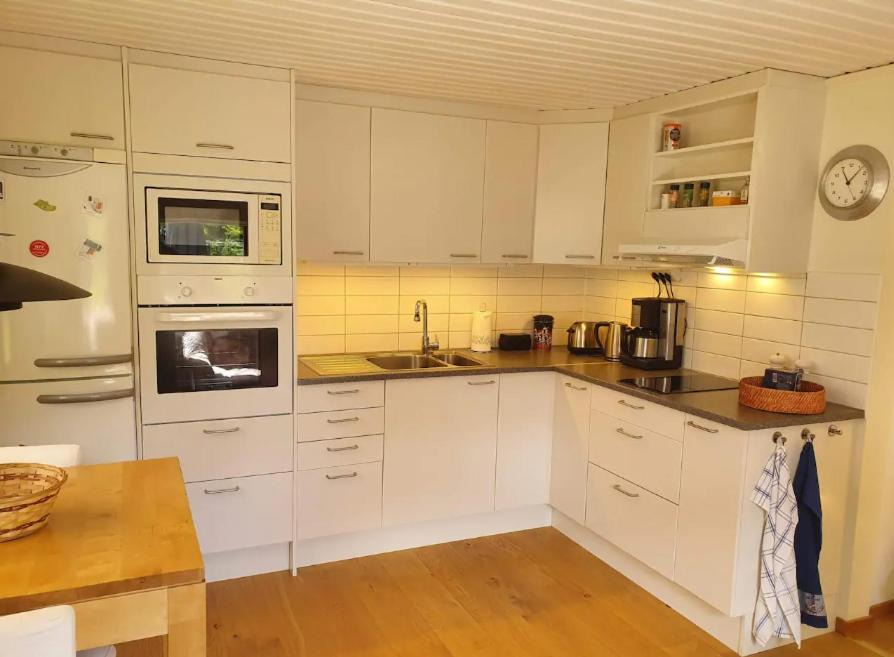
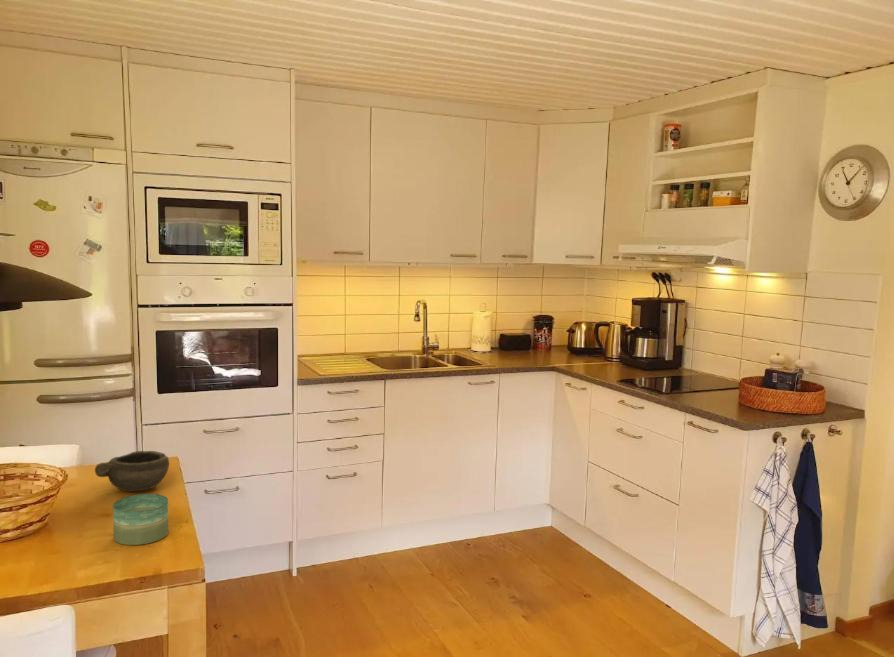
+ candle (141, 518)
+ bowl (133, 472)
